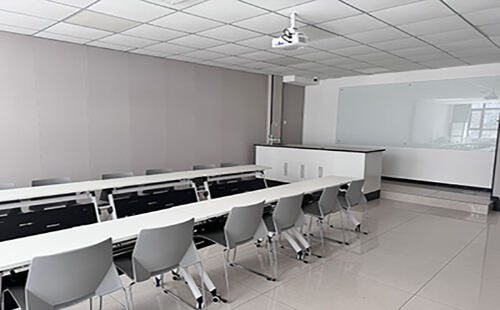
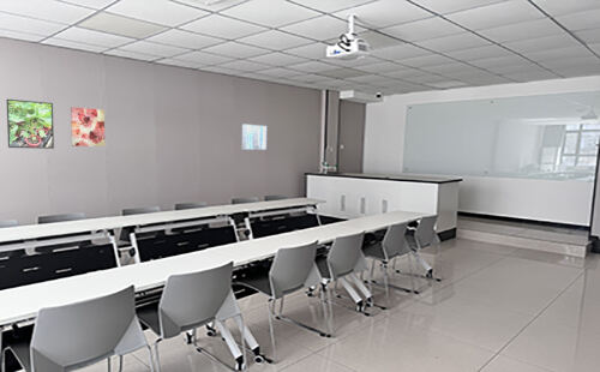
+ wall art (253, 137)
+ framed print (30, 124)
+ wall art (88, 127)
